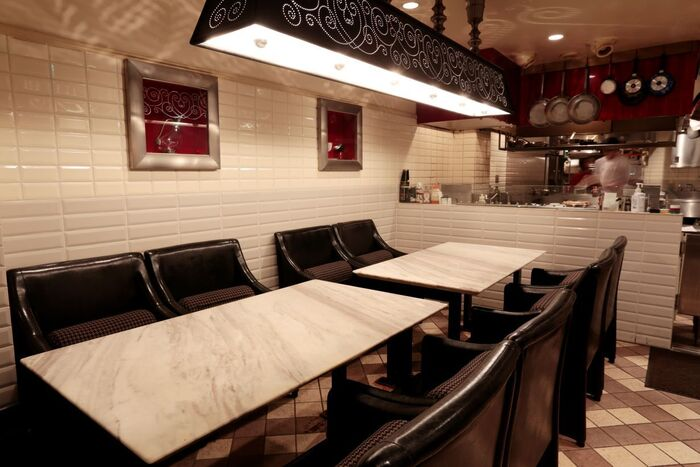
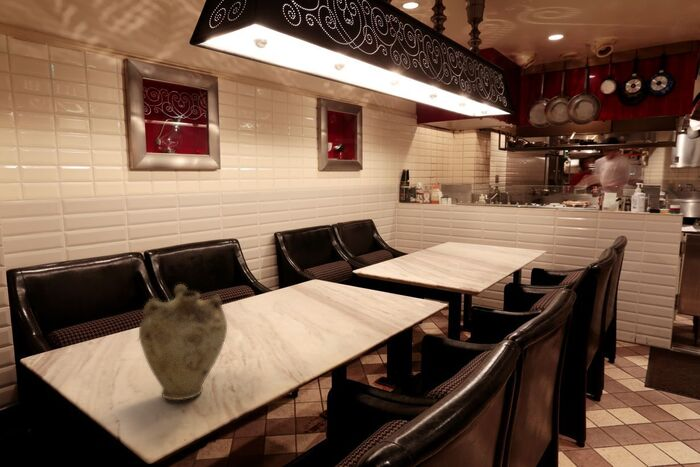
+ vase (185, 340)
